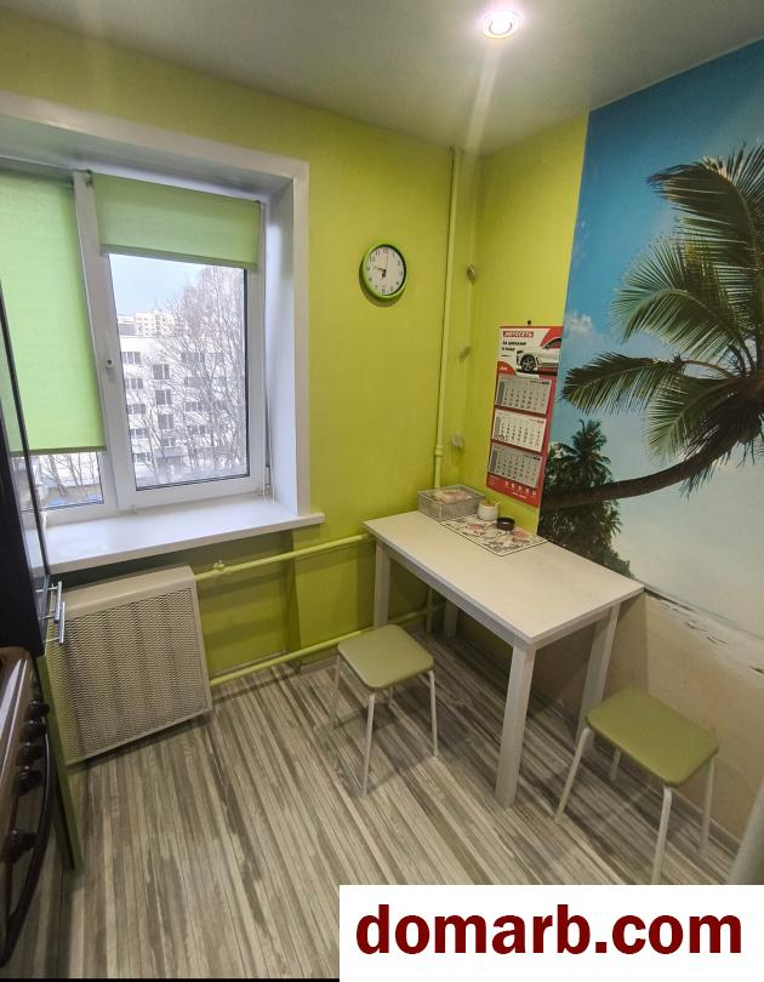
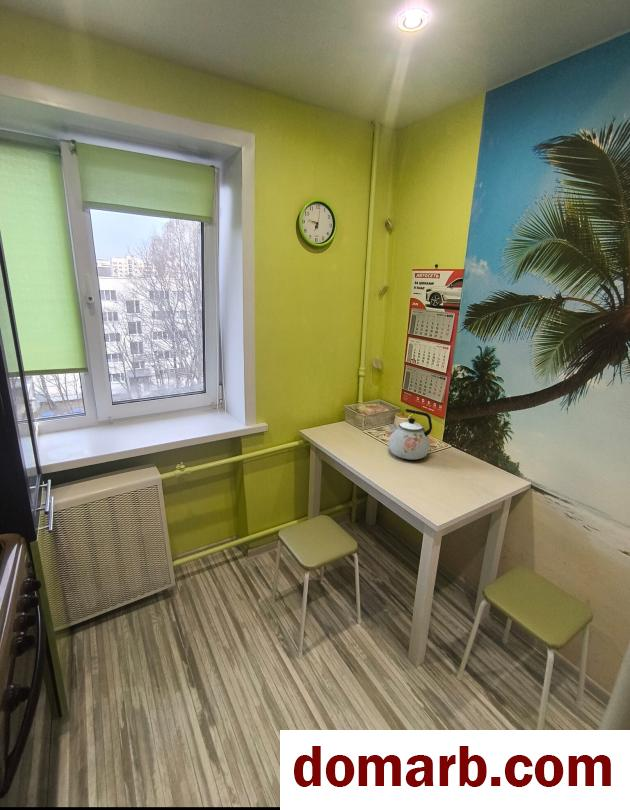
+ kettle (409, 432)
